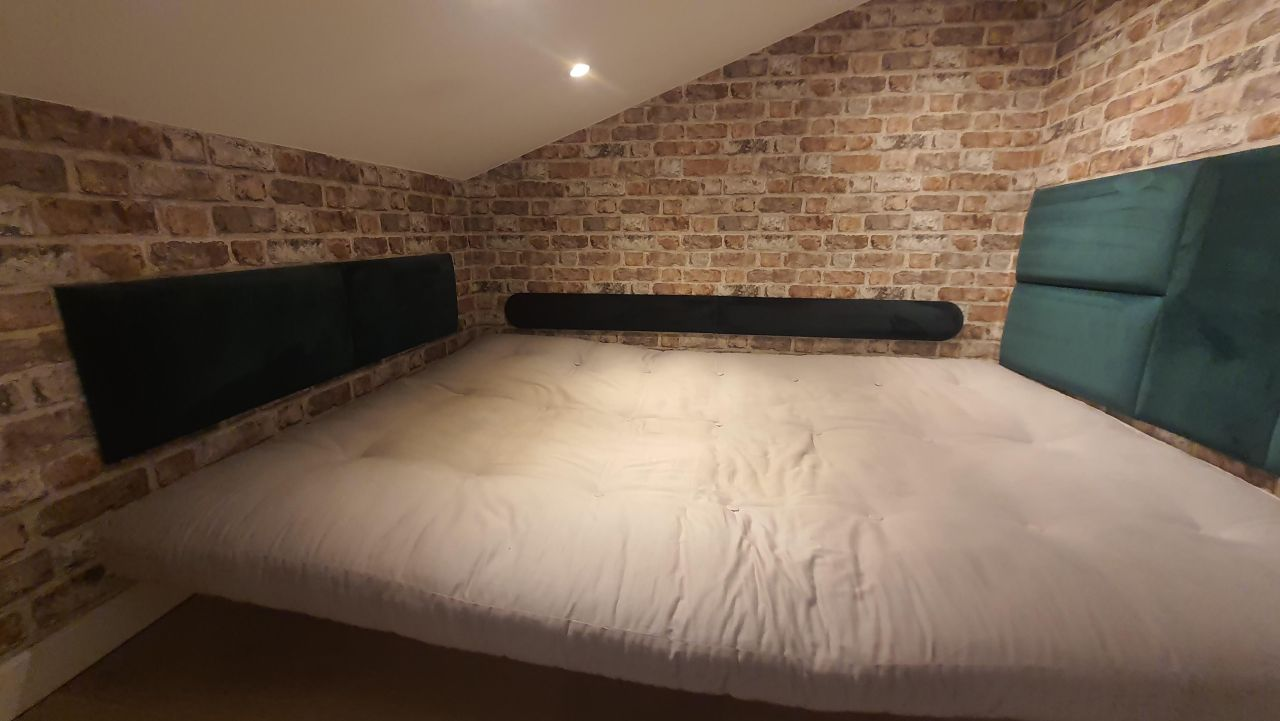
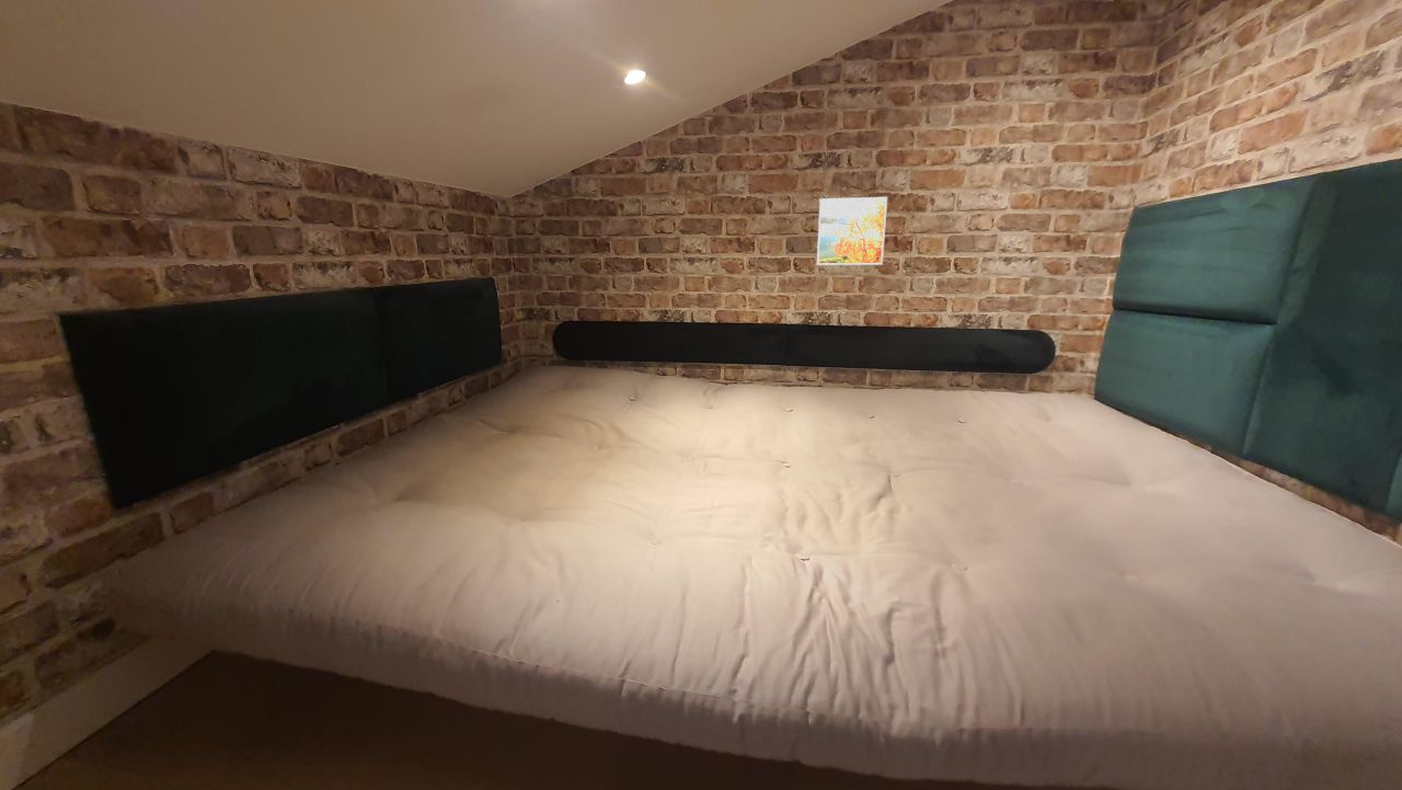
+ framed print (851, 231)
